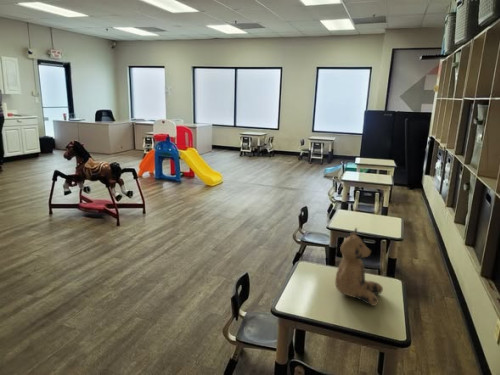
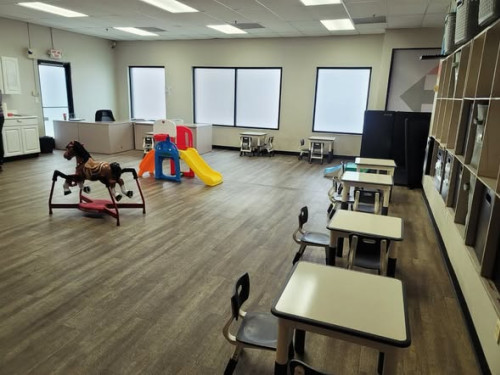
- teddy bear (360, 264)
